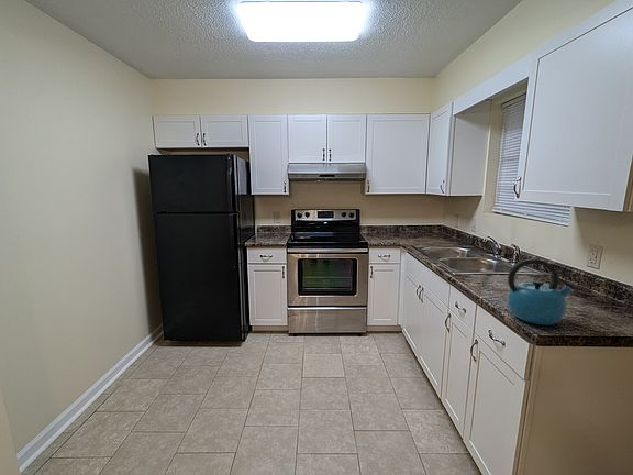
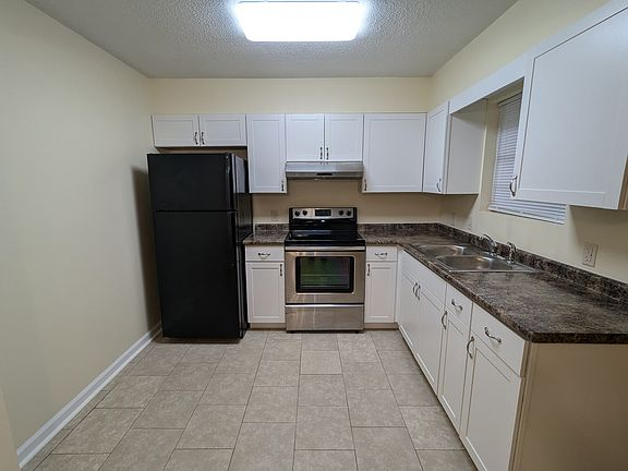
- kettle (540, 289)
